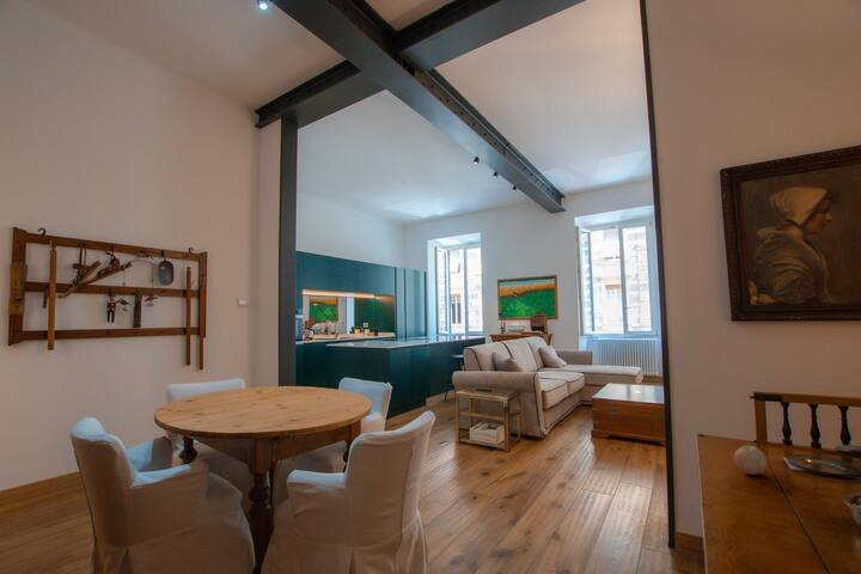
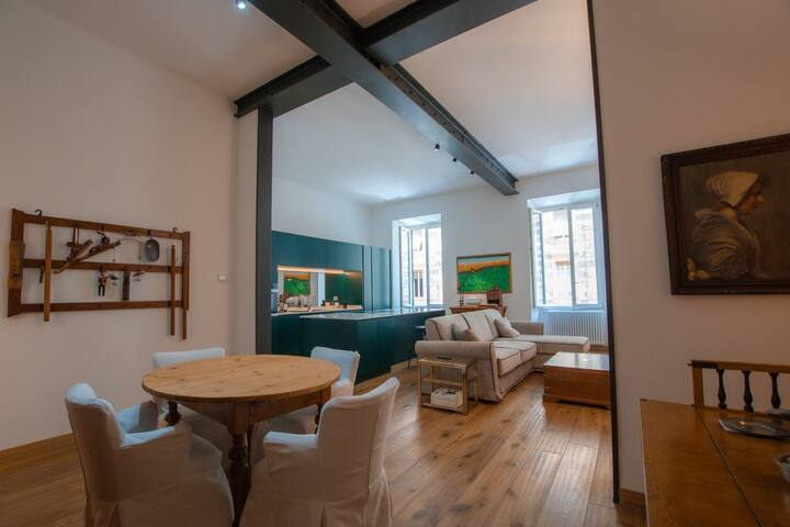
- fruit (750, 459)
